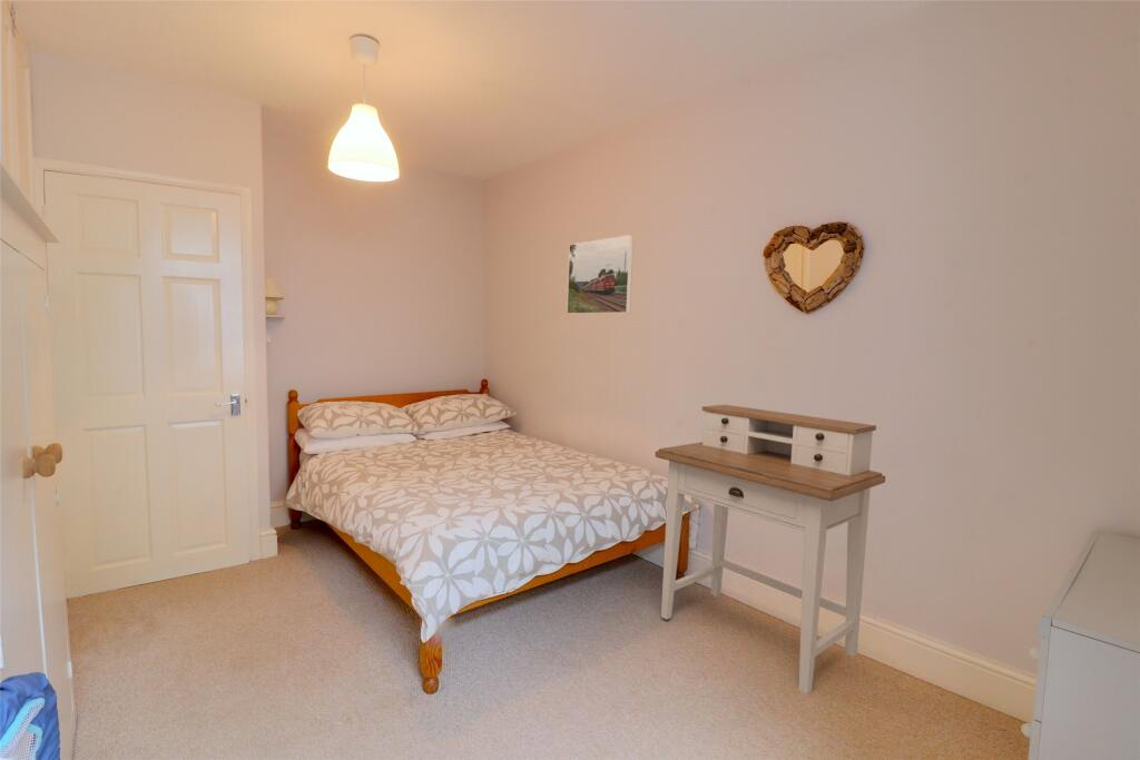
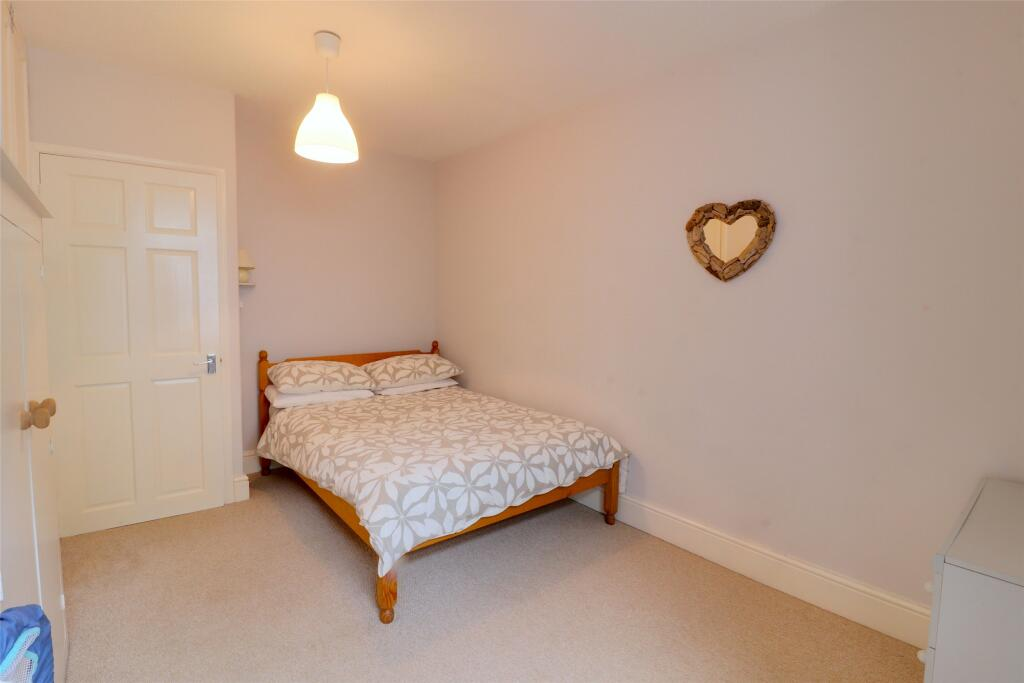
- desk (760, 517)
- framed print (598, 277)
